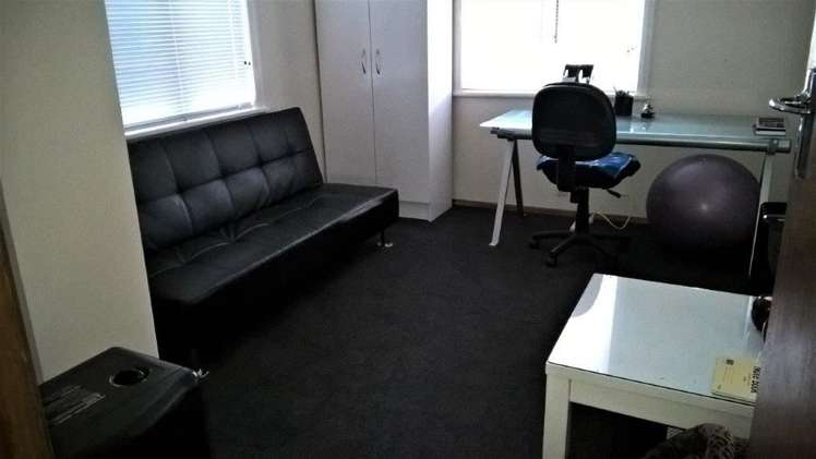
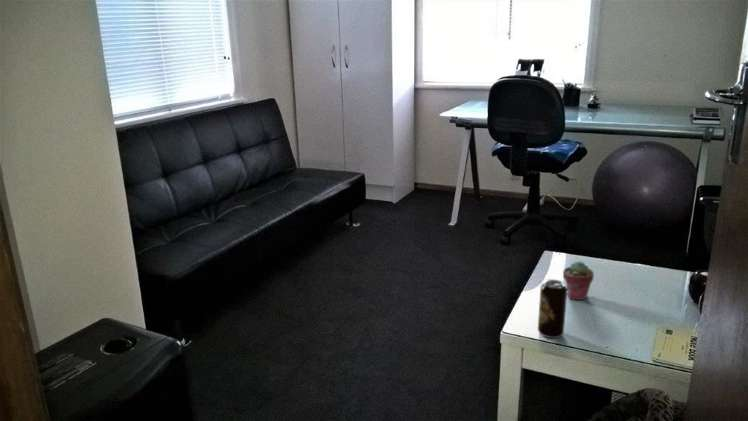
+ beverage can (552, 308)
+ potted succulent (578, 278)
